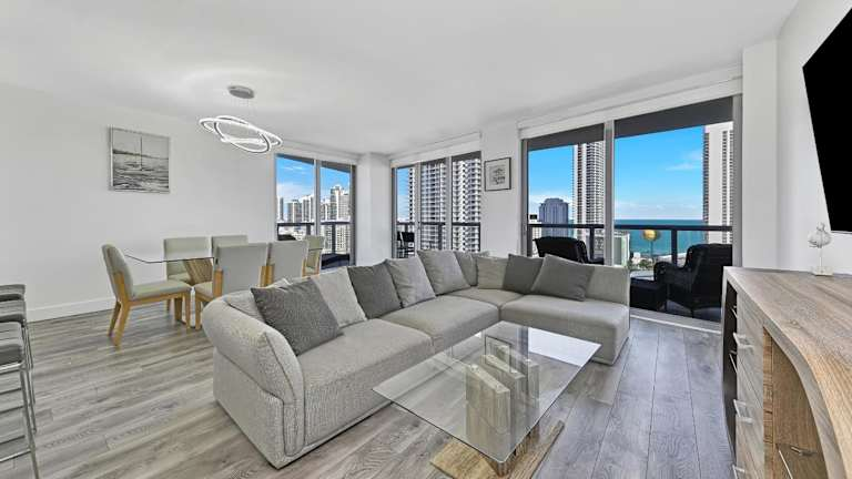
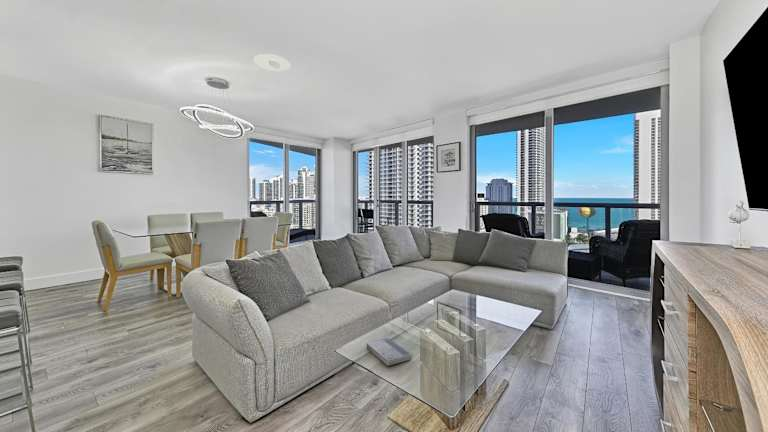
+ book (388, 350)
+ recessed light (272, 61)
